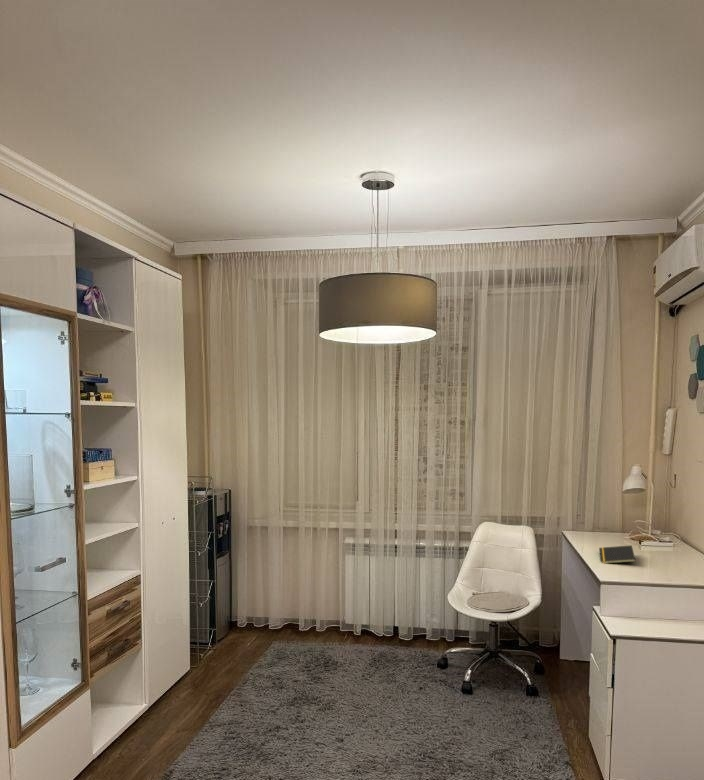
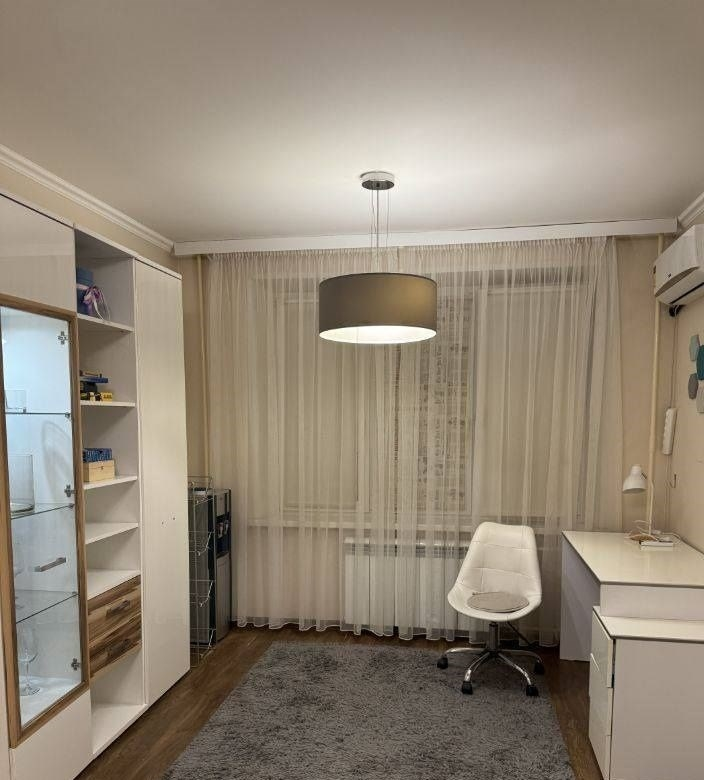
- notepad (616, 554)
